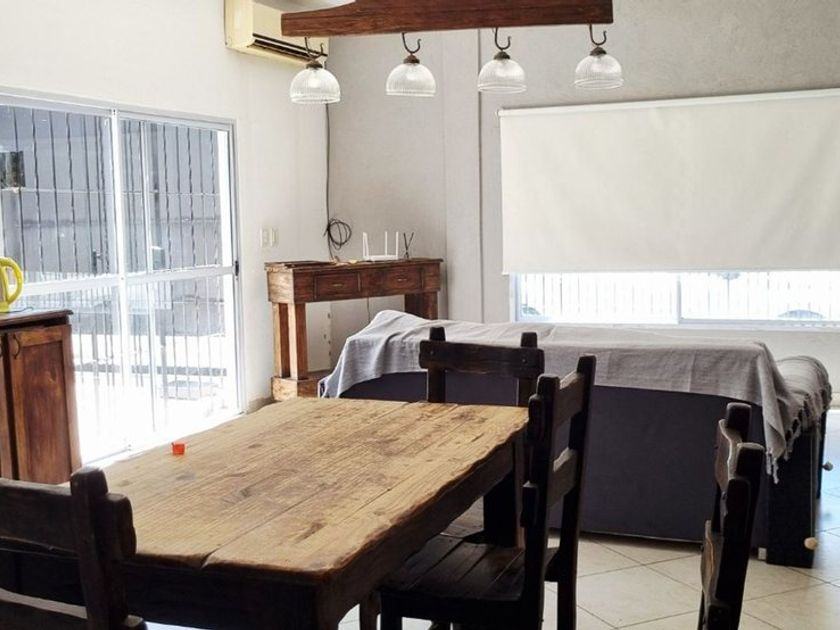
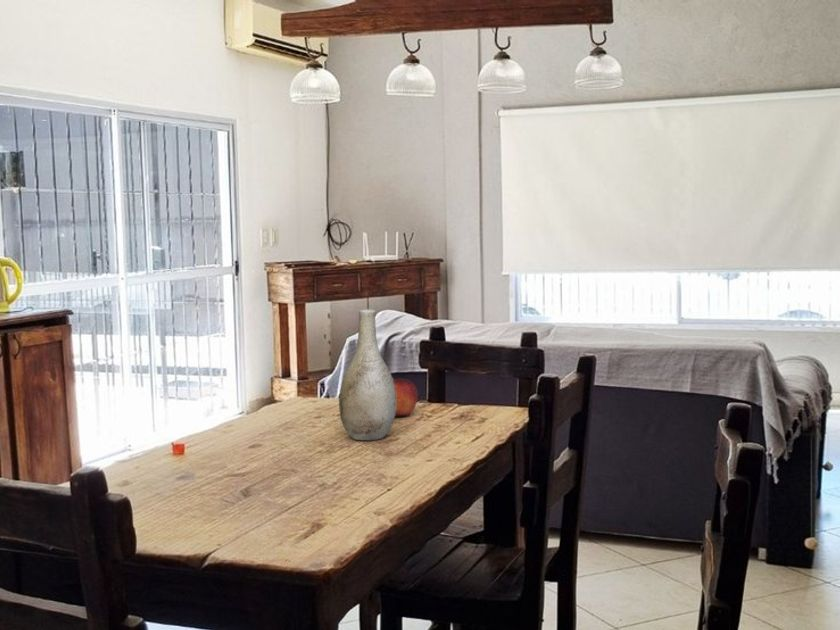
+ fruit (398, 396)
+ vase (366, 374)
